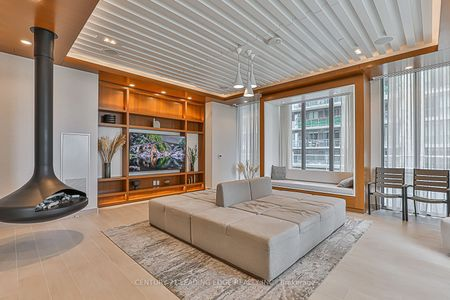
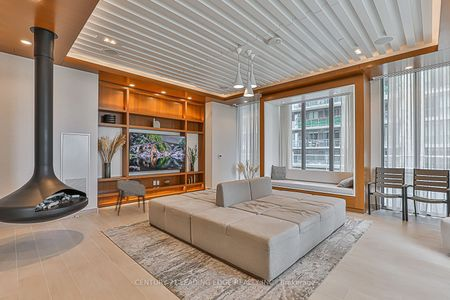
+ armchair (131, 195)
